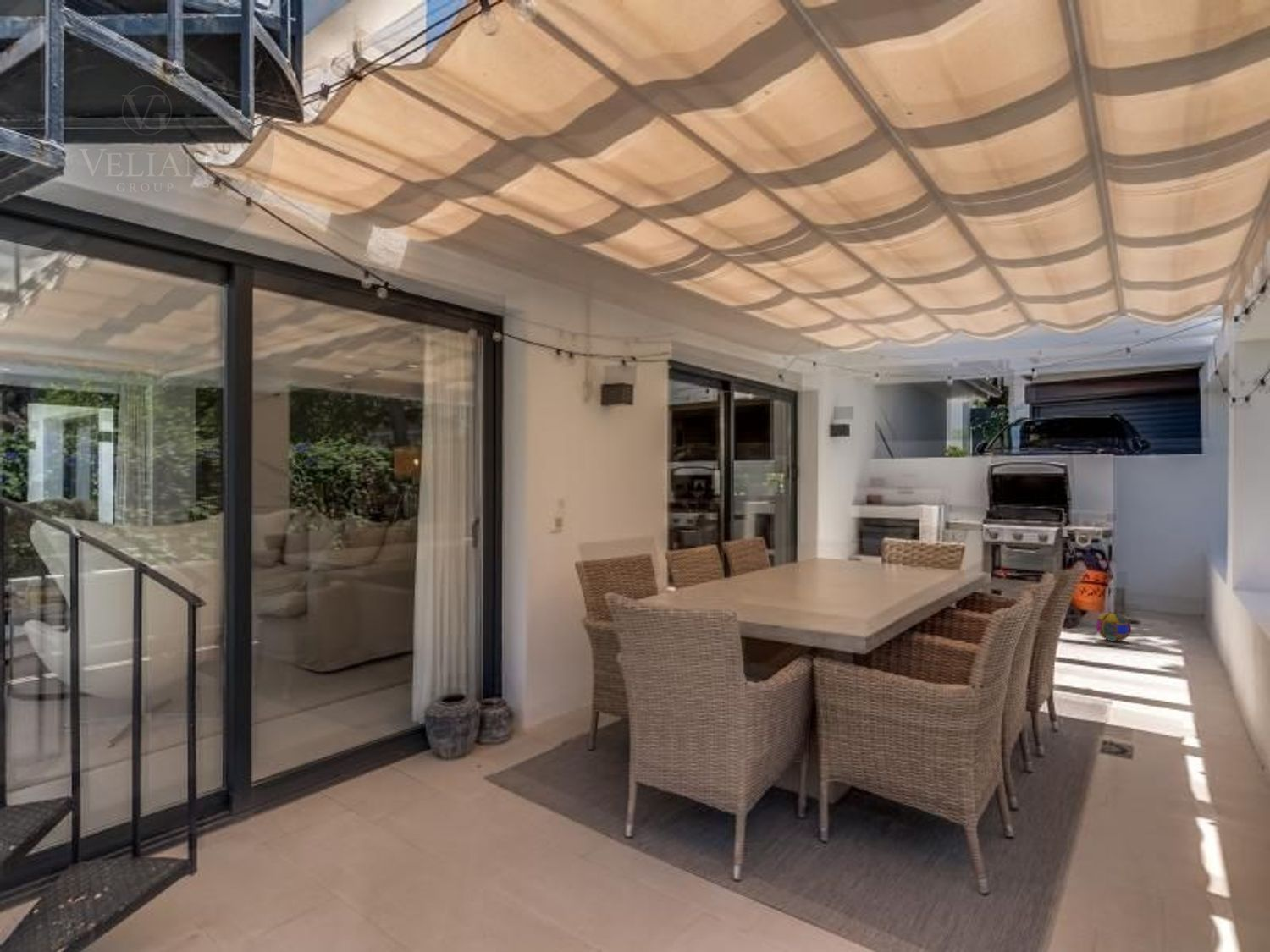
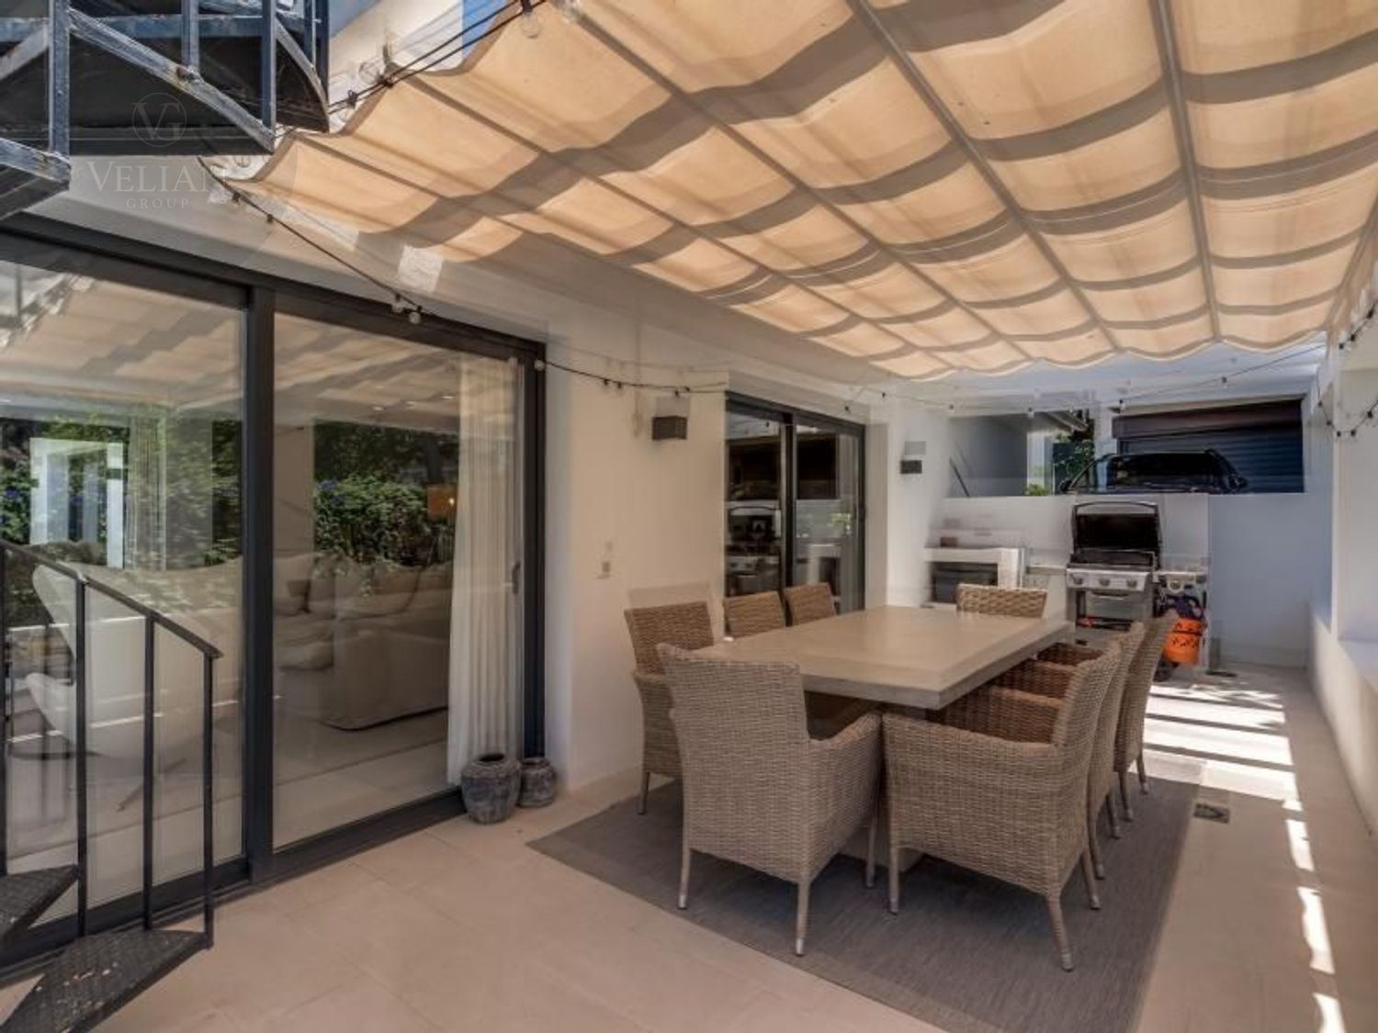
- ball (1113, 626)
